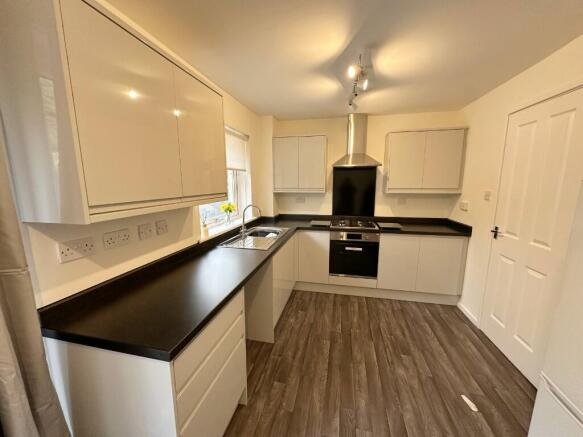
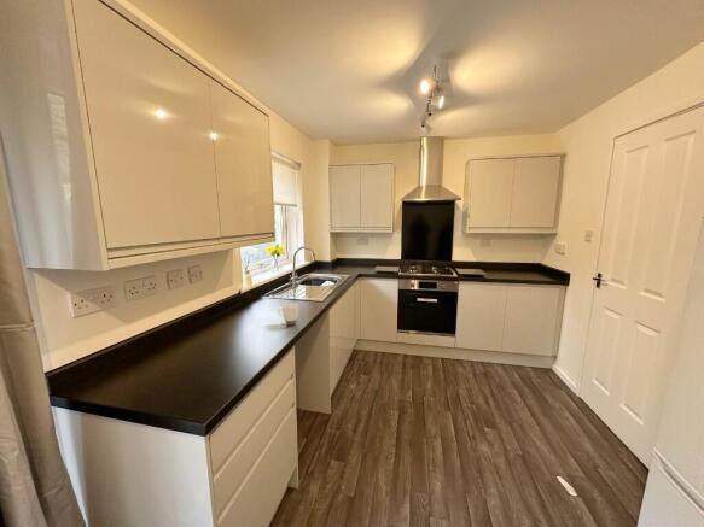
+ mug (287, 314)
